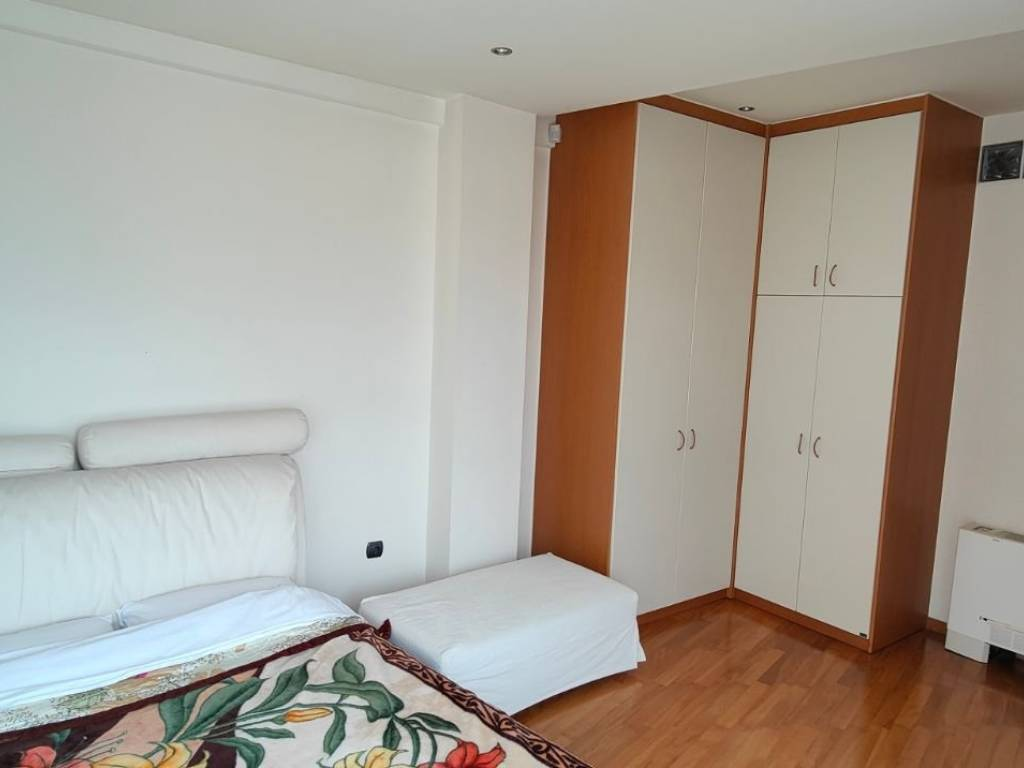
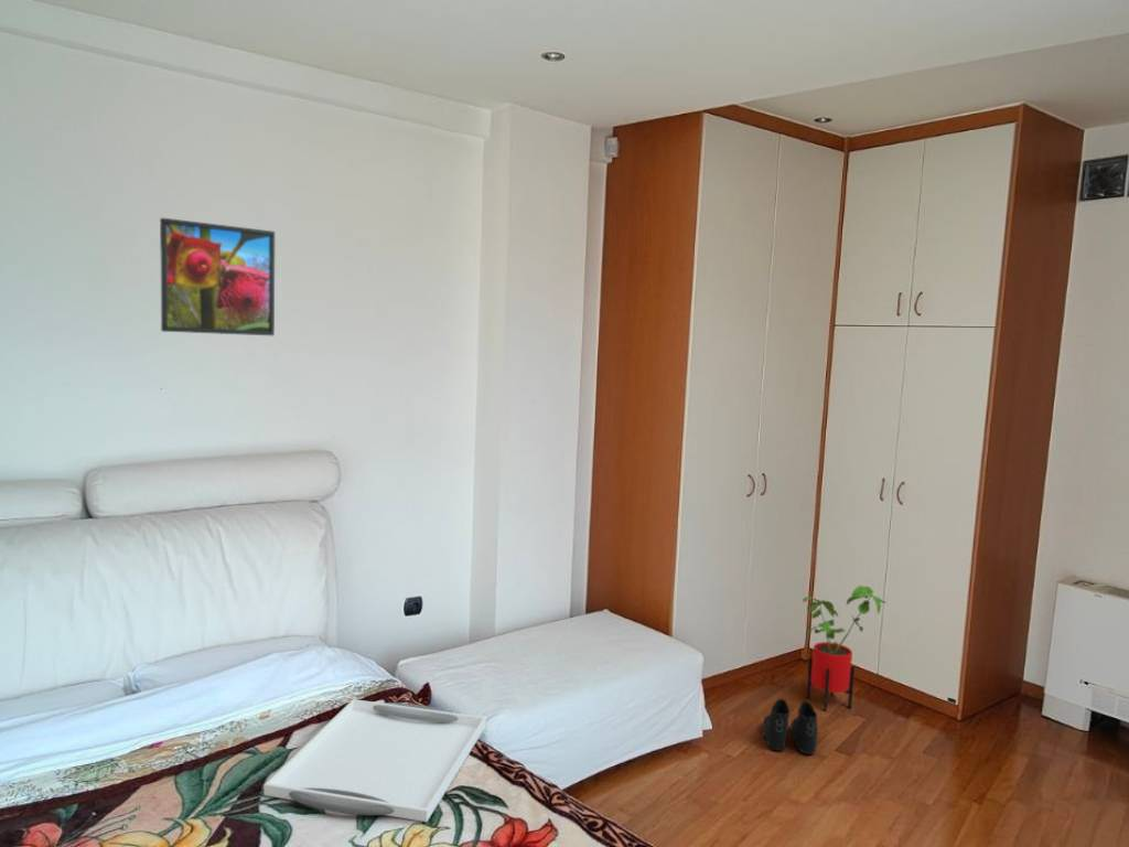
+ house plant (838, 644)
+ serving tray (385, 752)
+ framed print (219, 279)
+ boots (793, 719)
